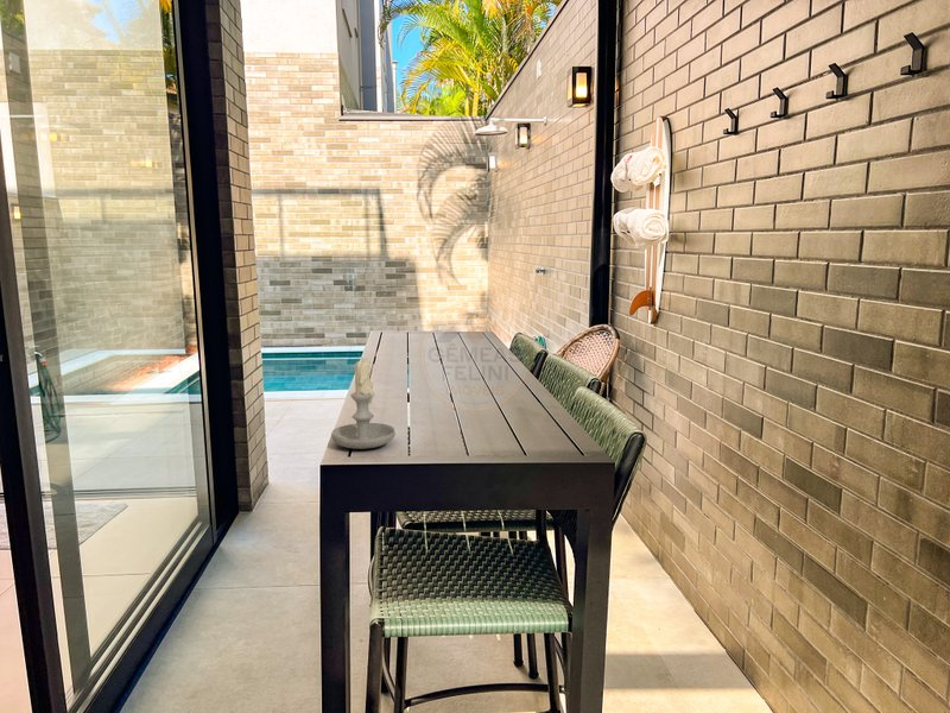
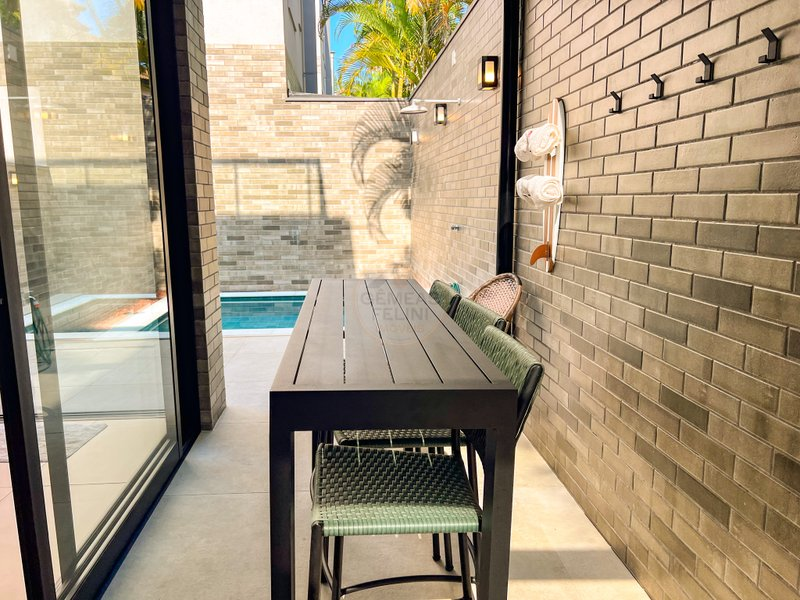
- candle (362, 400)
